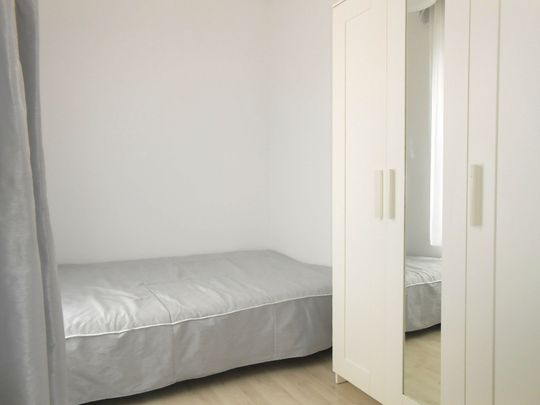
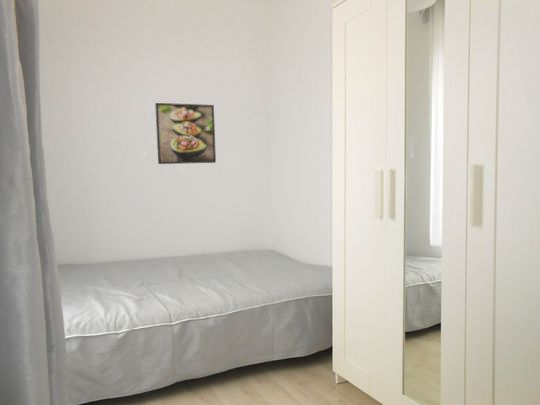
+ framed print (186, 133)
